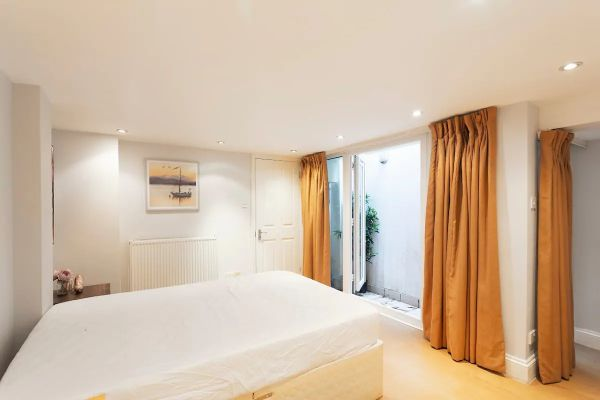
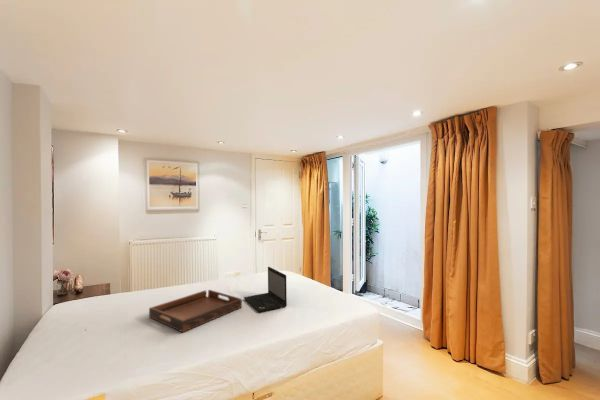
+ serving tray (197, 307)
+ laptop (268, 287)
